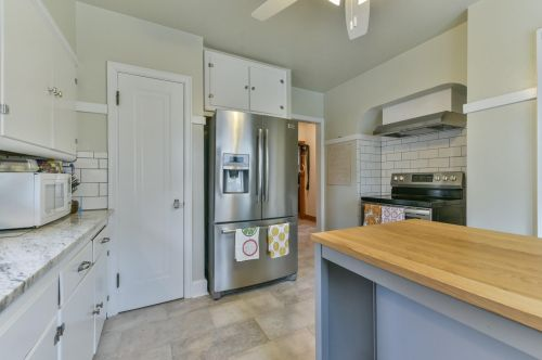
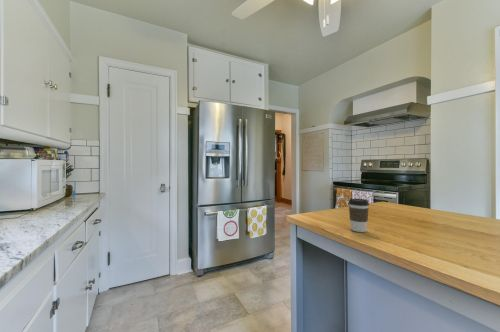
+ coffee cup (358, 214)
